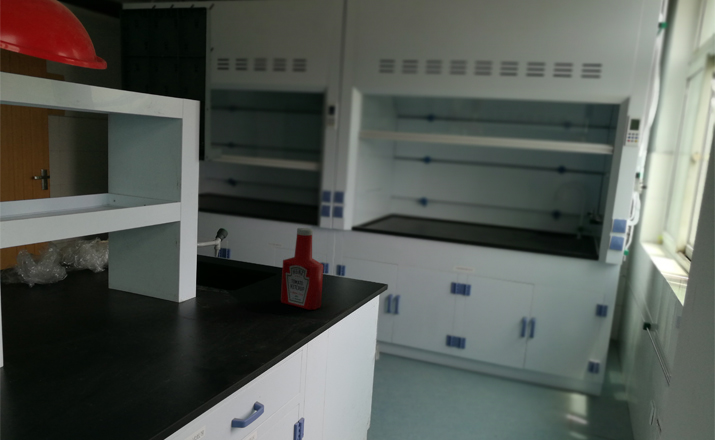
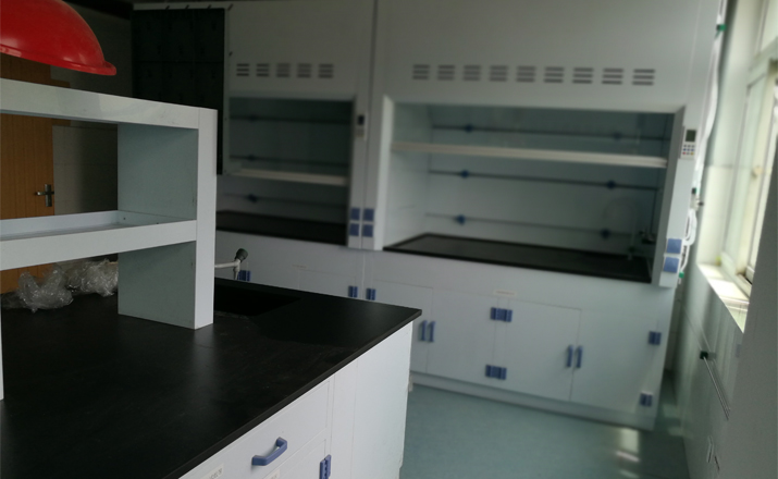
- soap bottle (302, 266)
